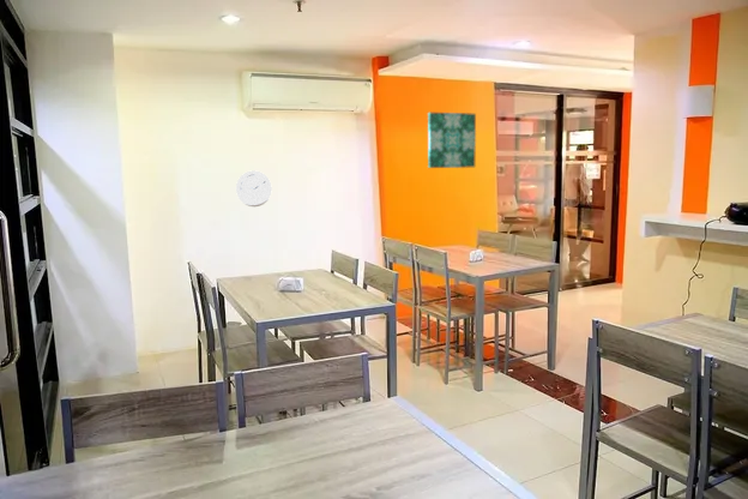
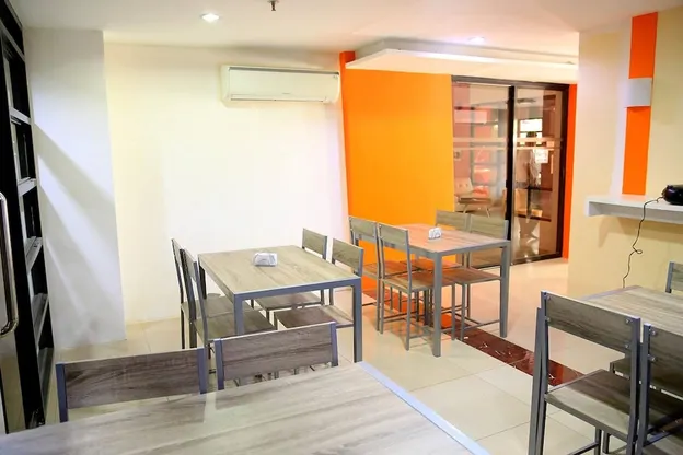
- wall clock (254, 188)
- wall art (452, 140)
